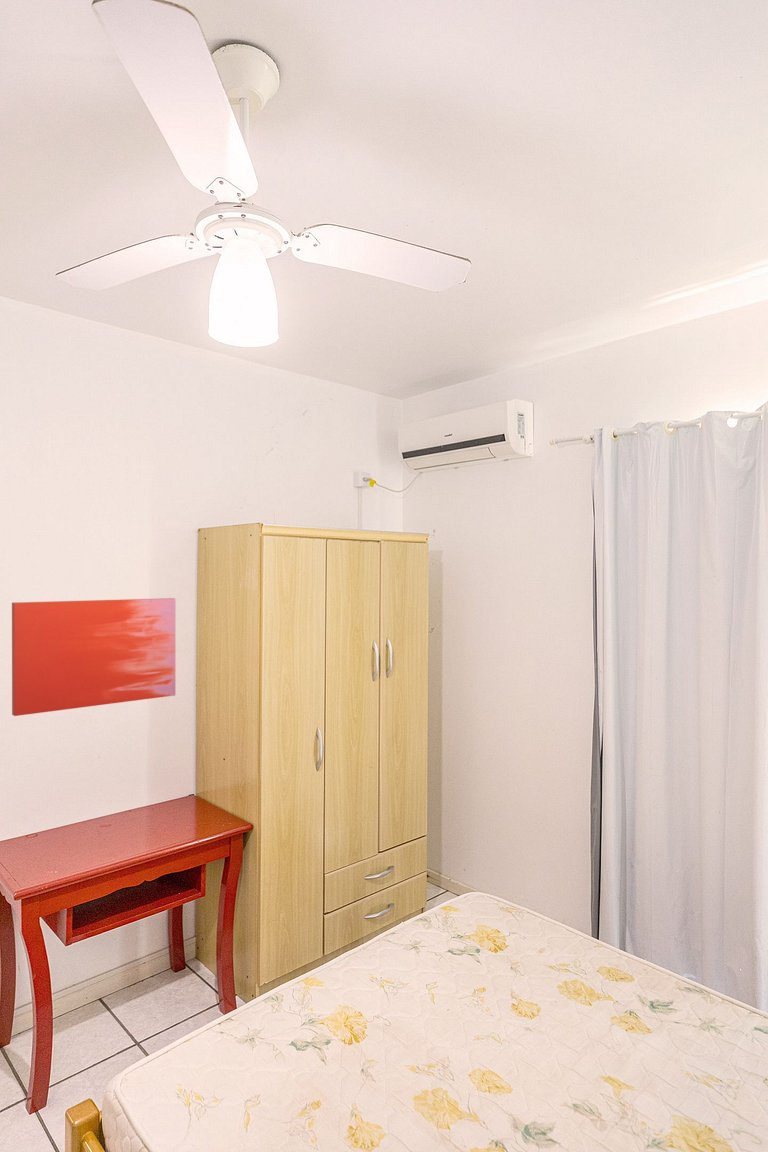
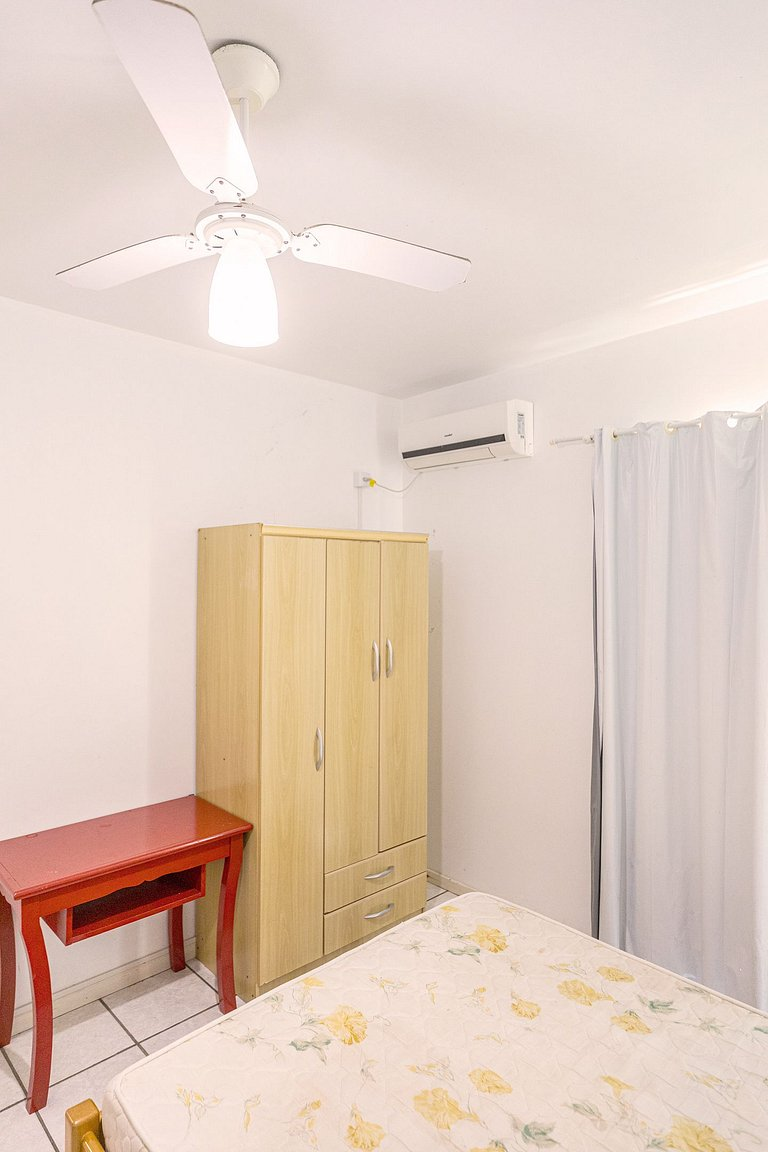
- wall art (99, 652)
